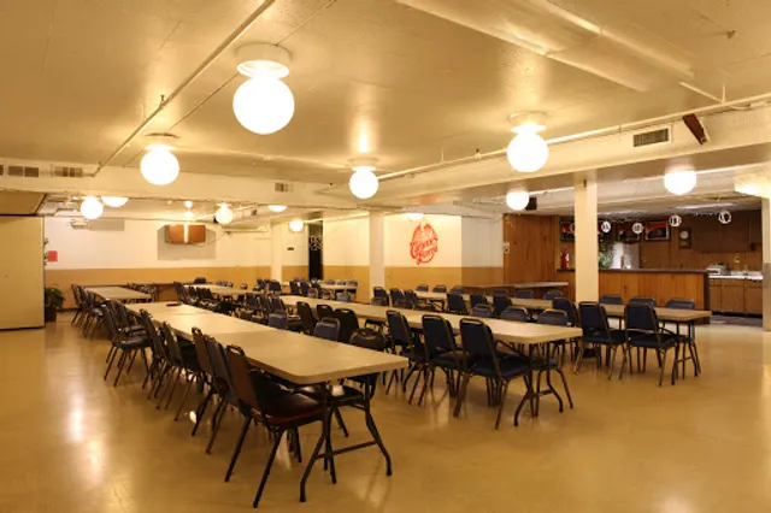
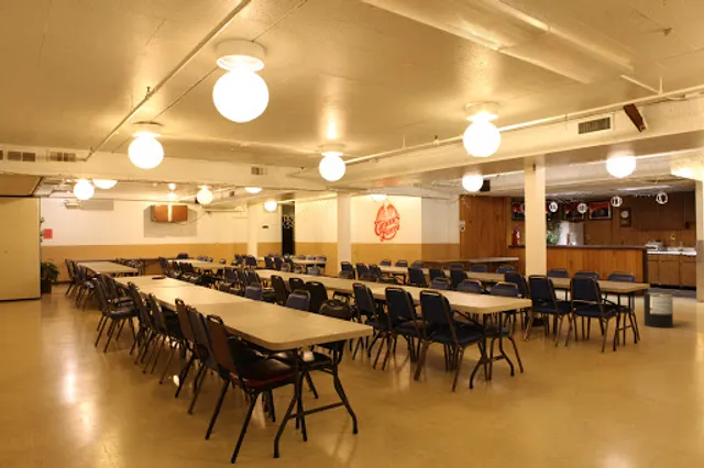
+ trash can (658, 309)
